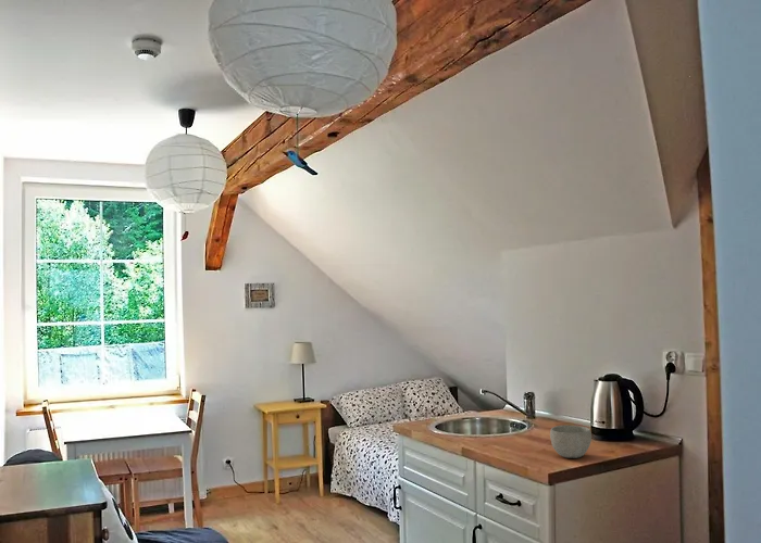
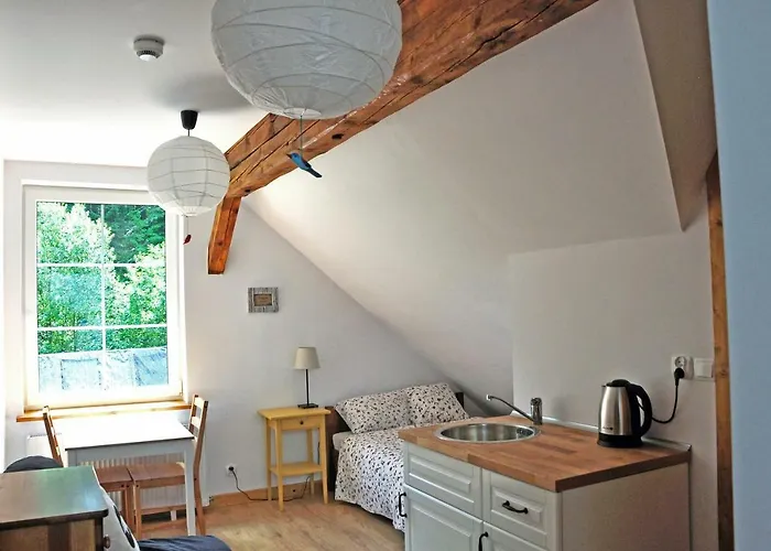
- bowl (571, 442)
